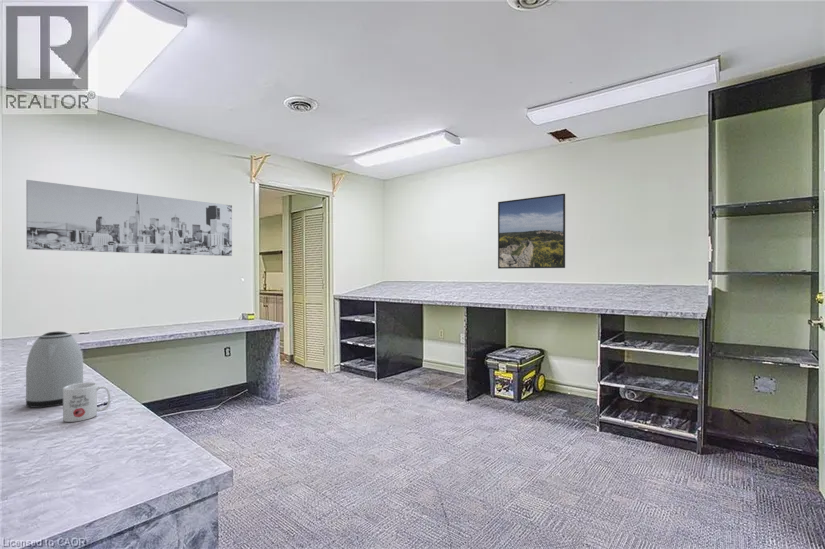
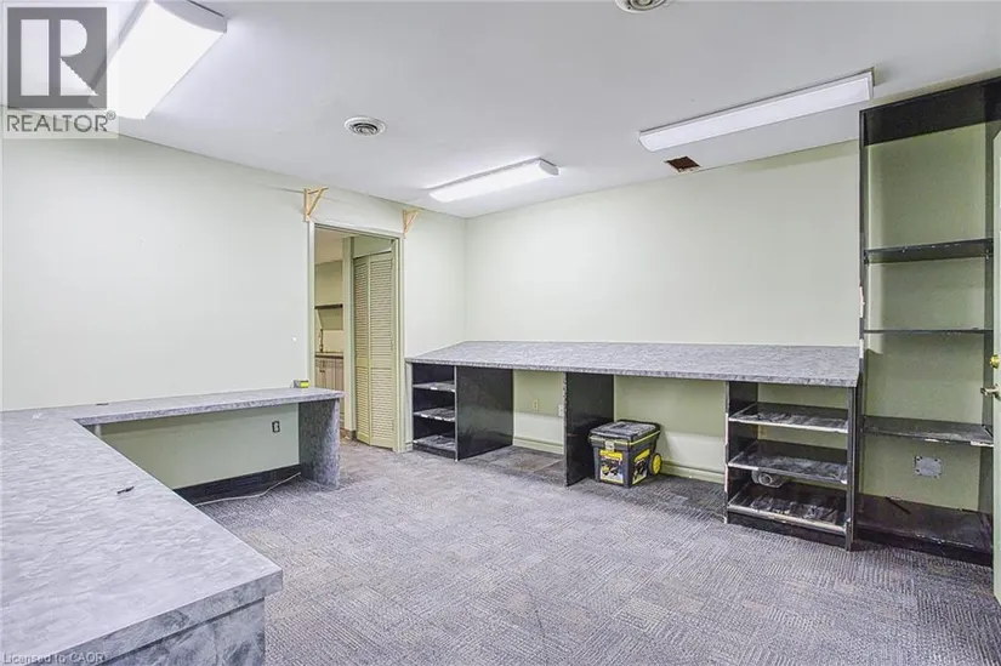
- wall art (145, 224)
- kettle (58, 364)
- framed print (529, 233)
- mug (87, 400)
